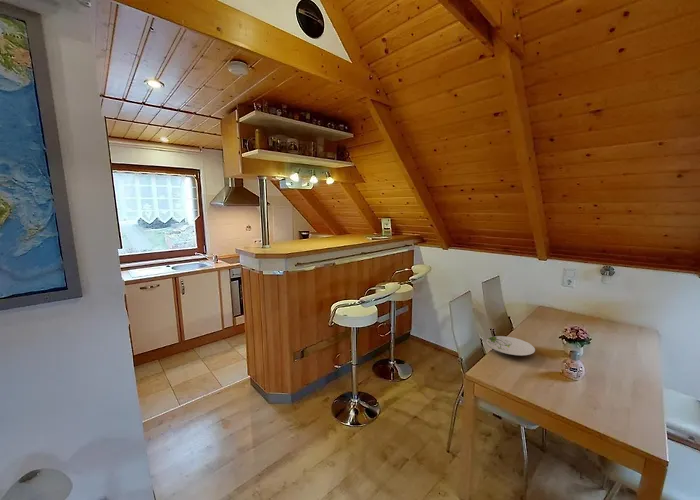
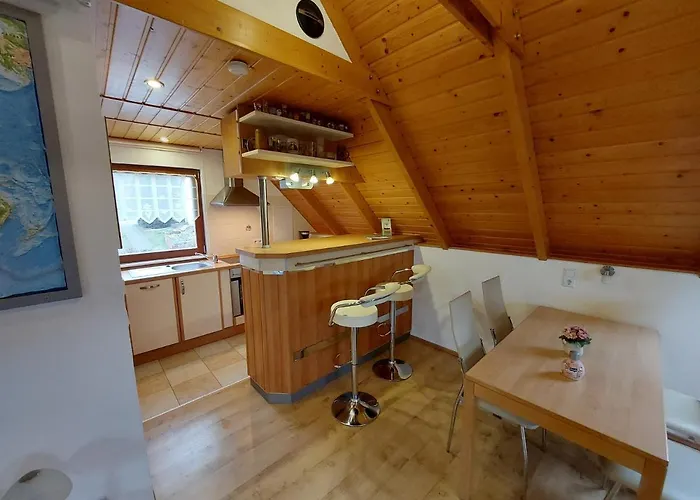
- plate (509, 347)
